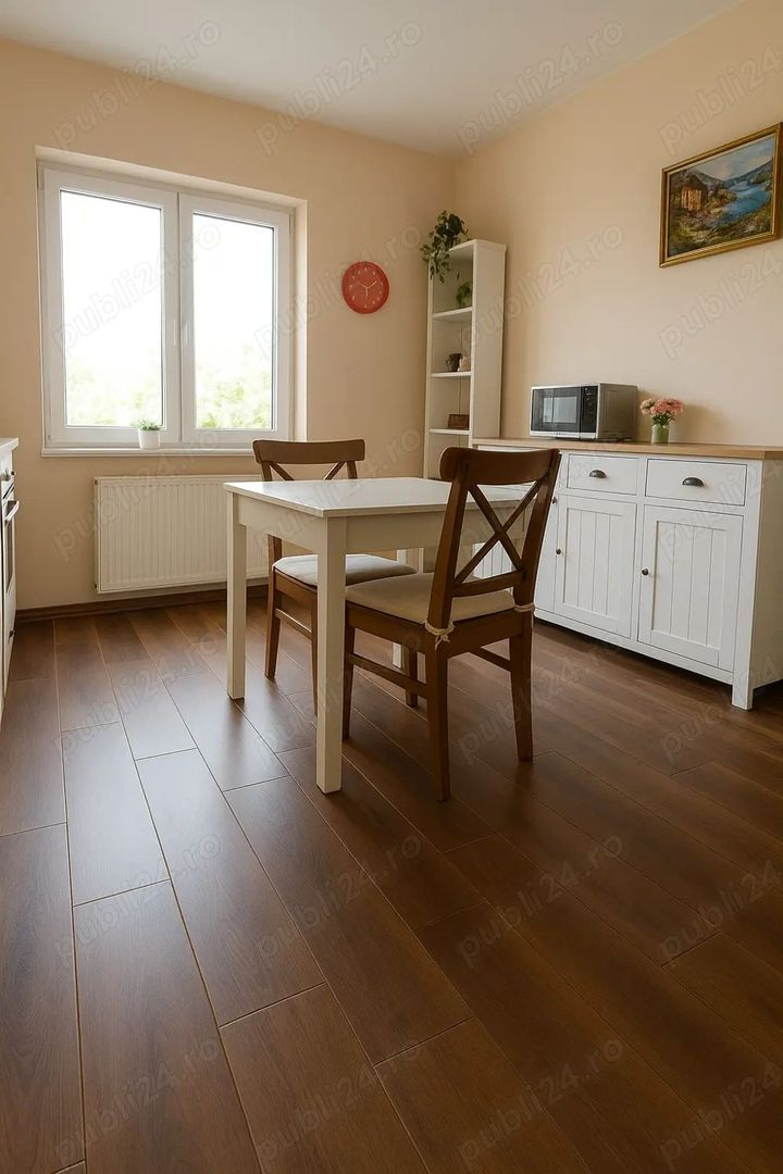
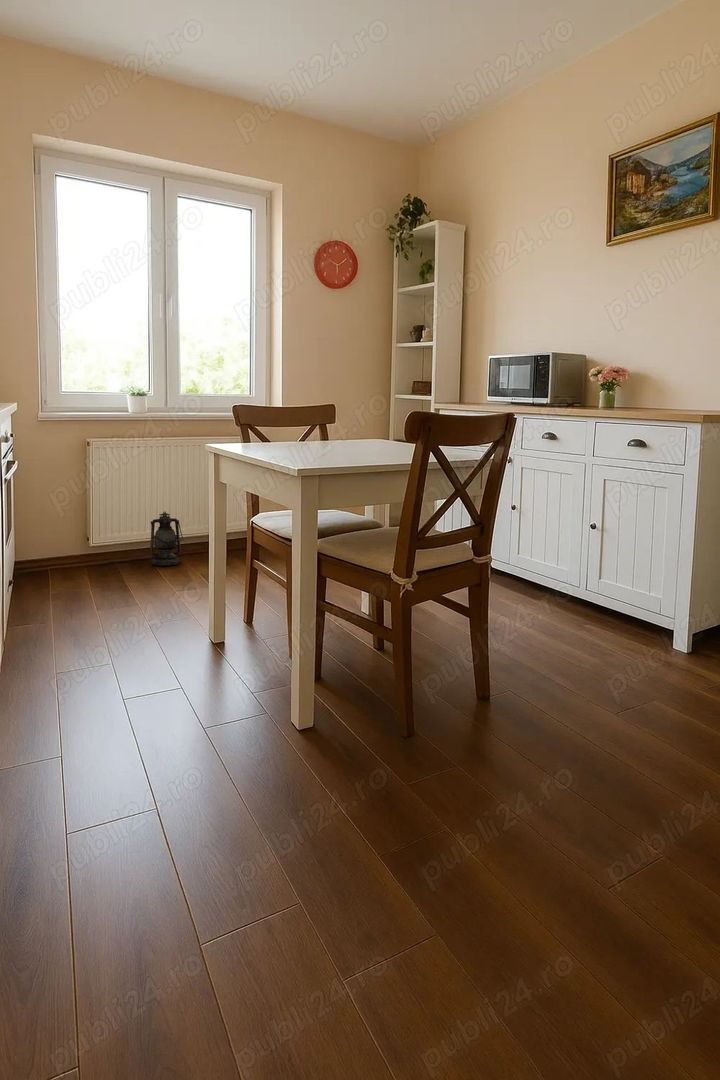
+ lantern (165, 537)
